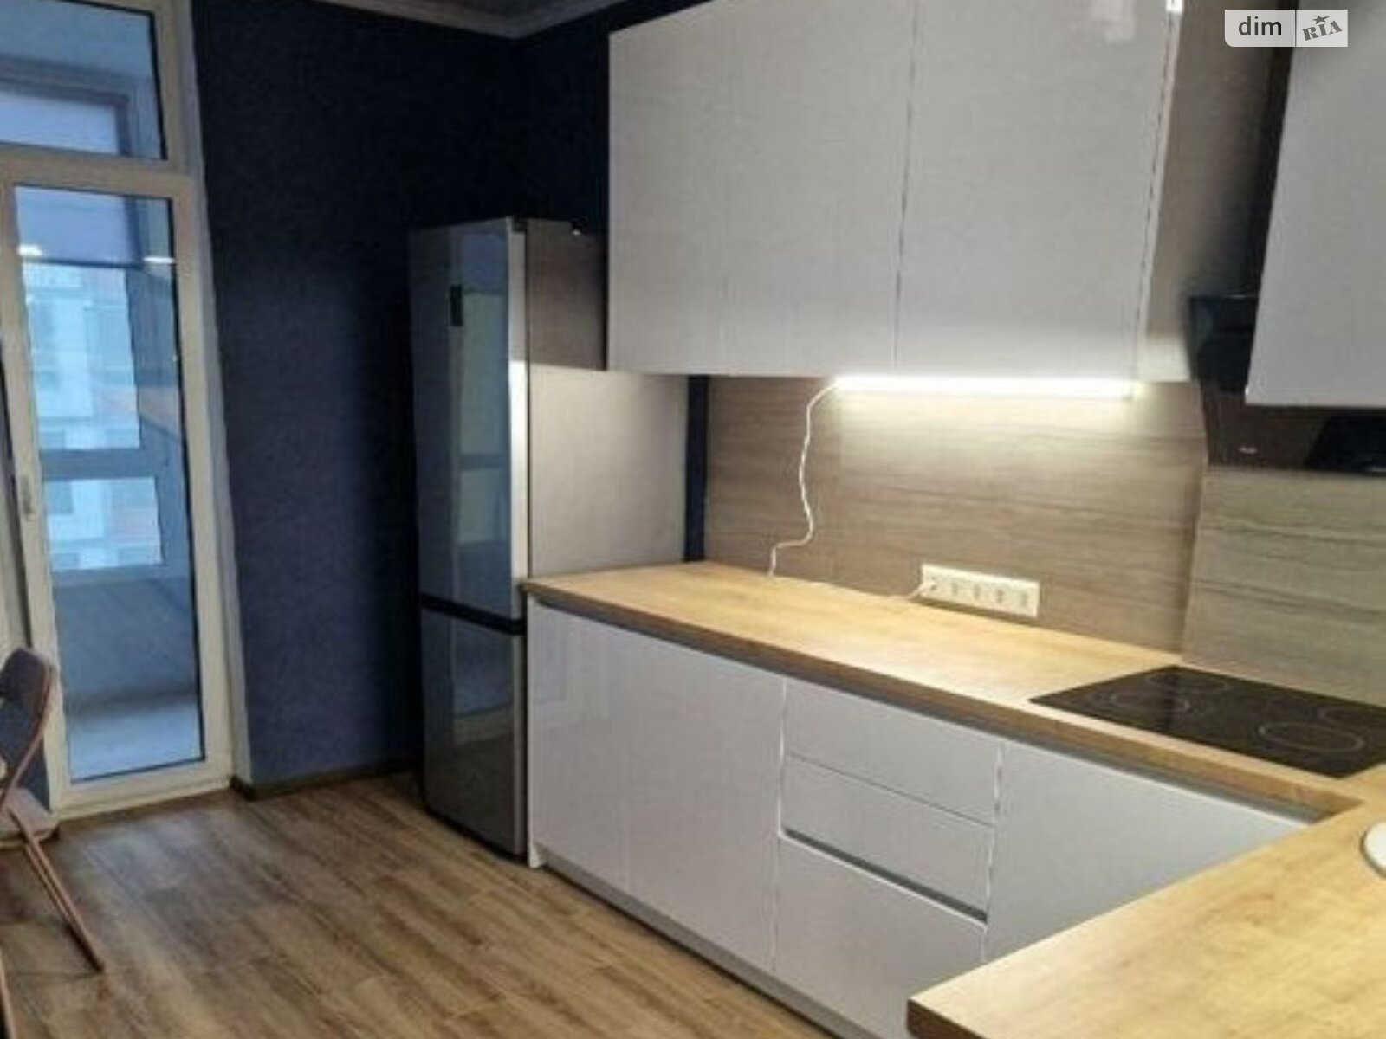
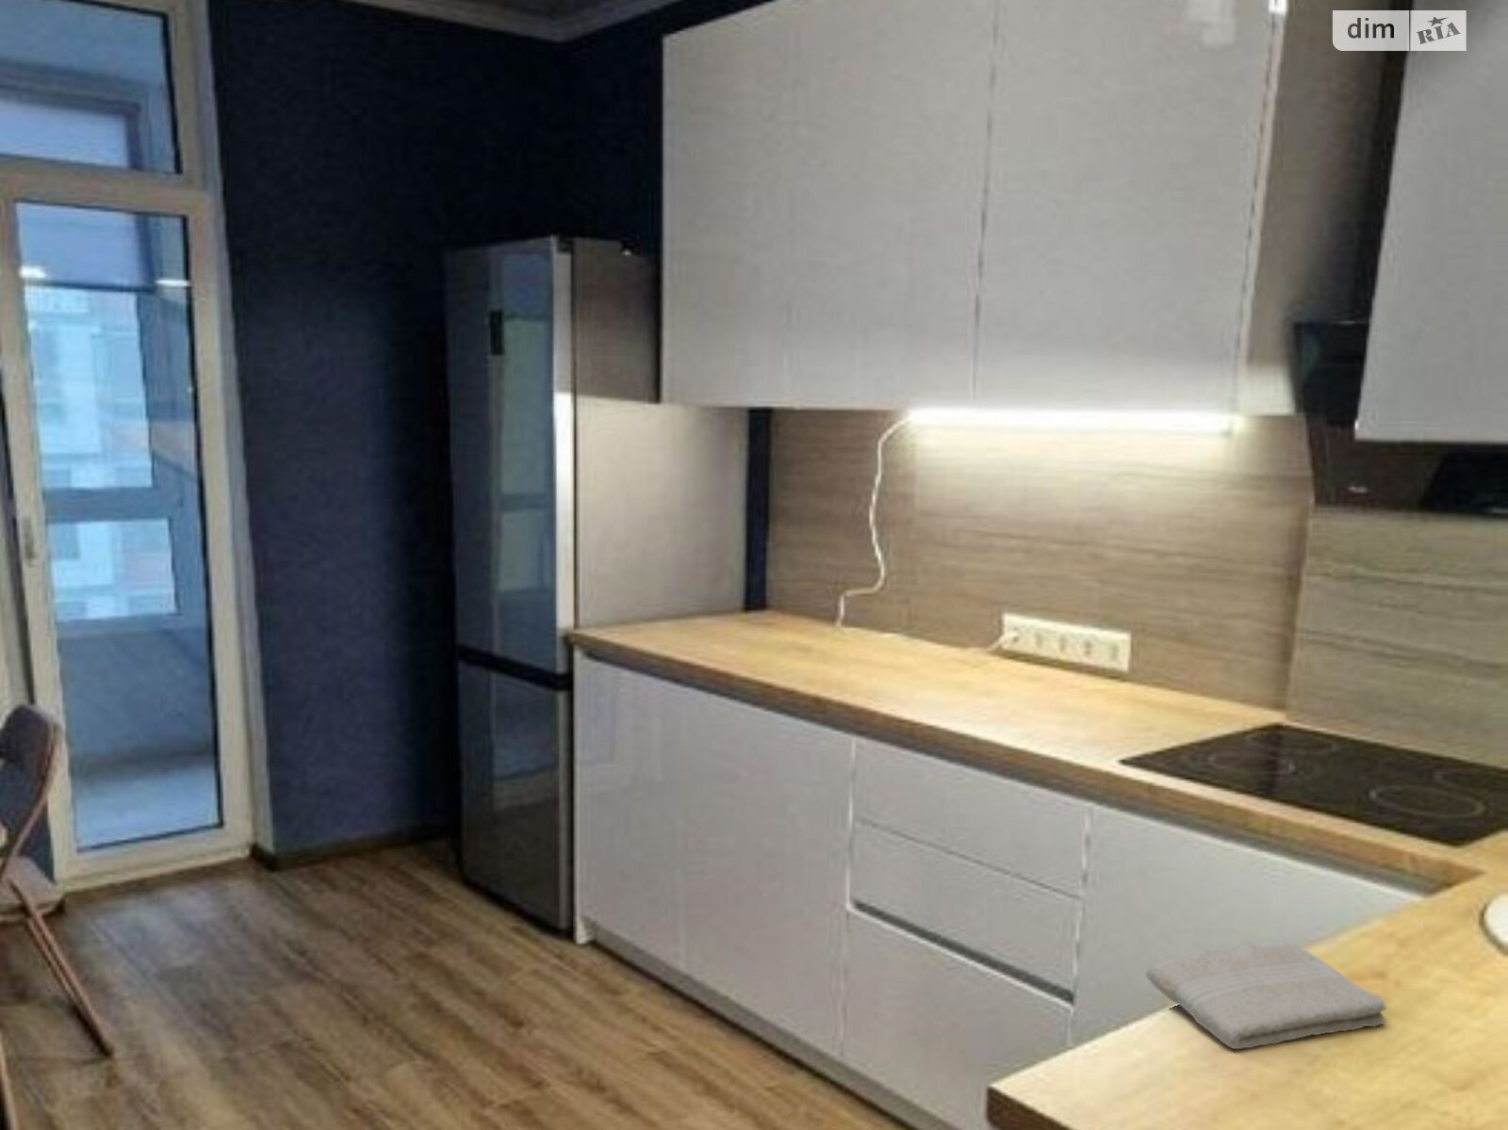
+ washcloth (1266, 991)
